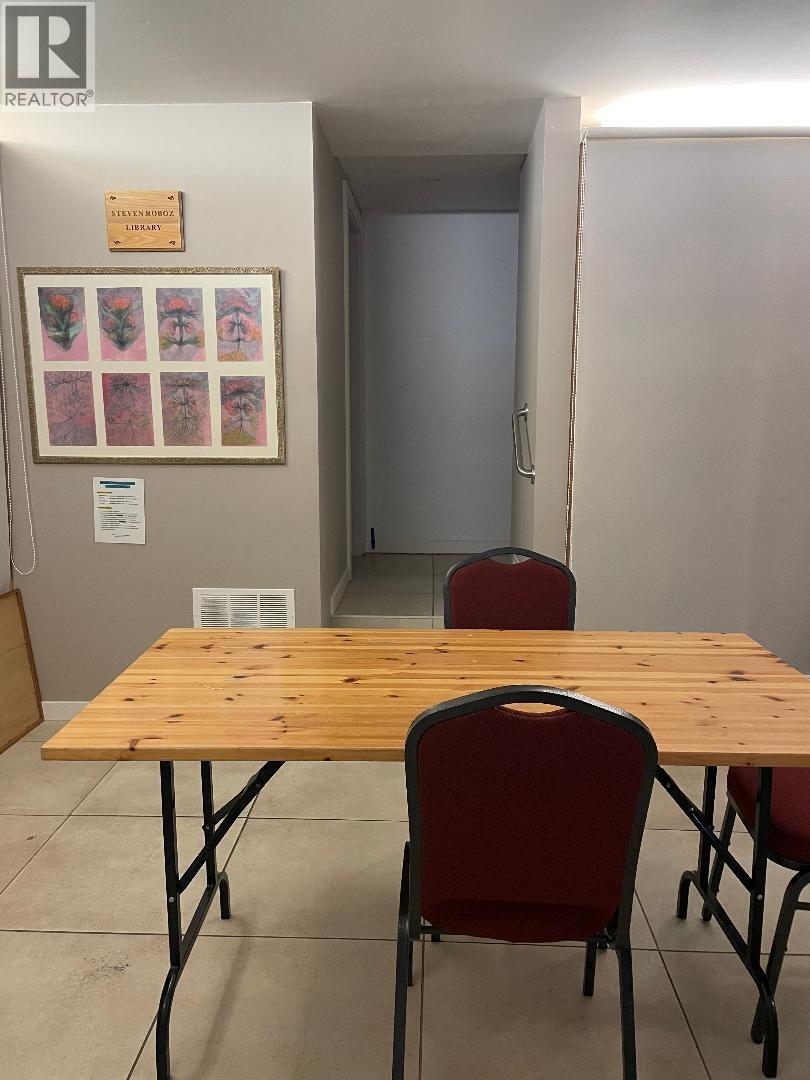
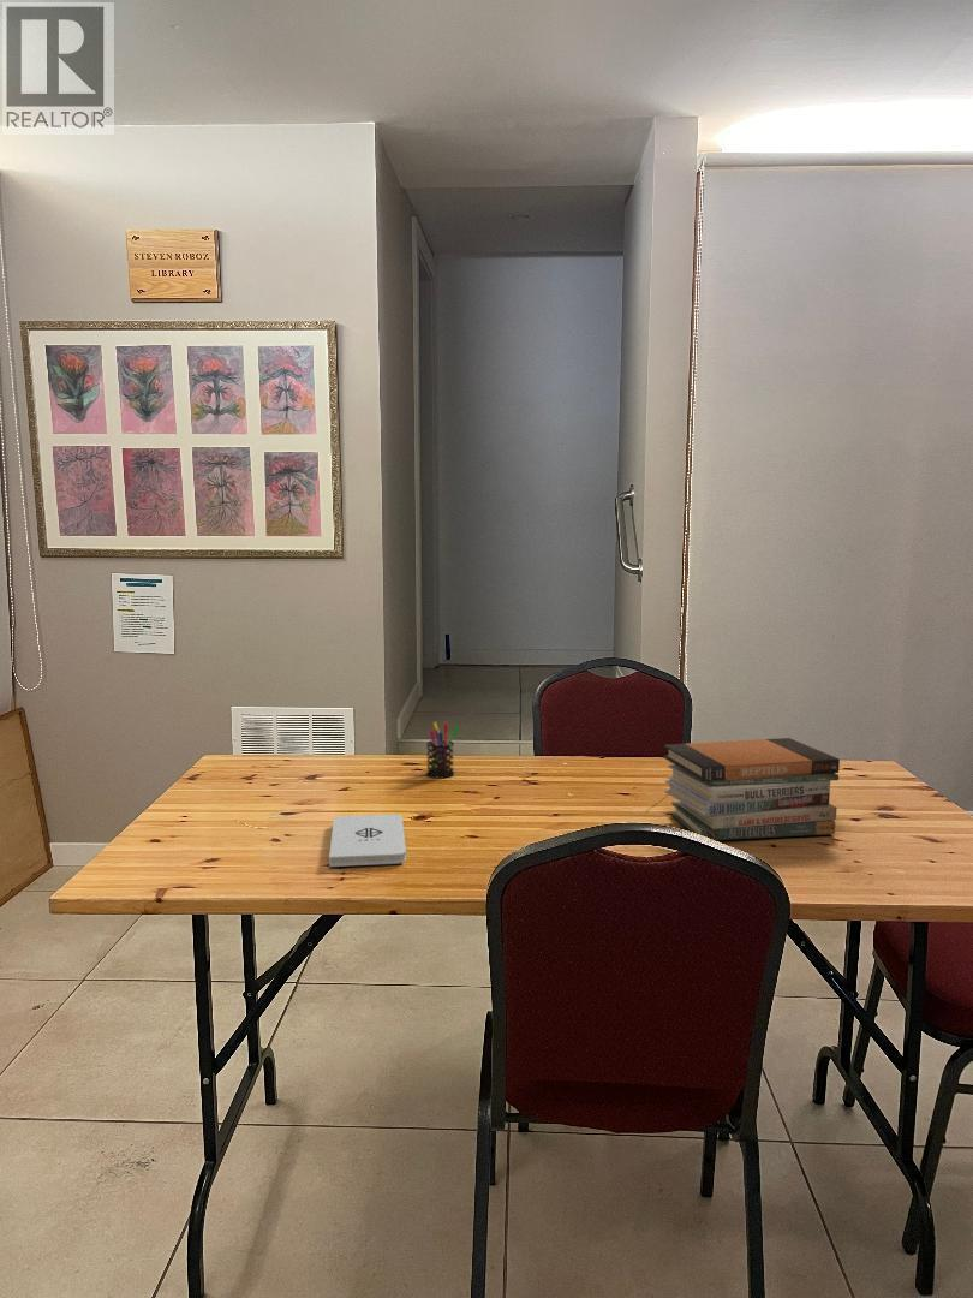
+ book stack (747, 787)
+ pen holder (443, 746)
+ notepad (368, 838)
